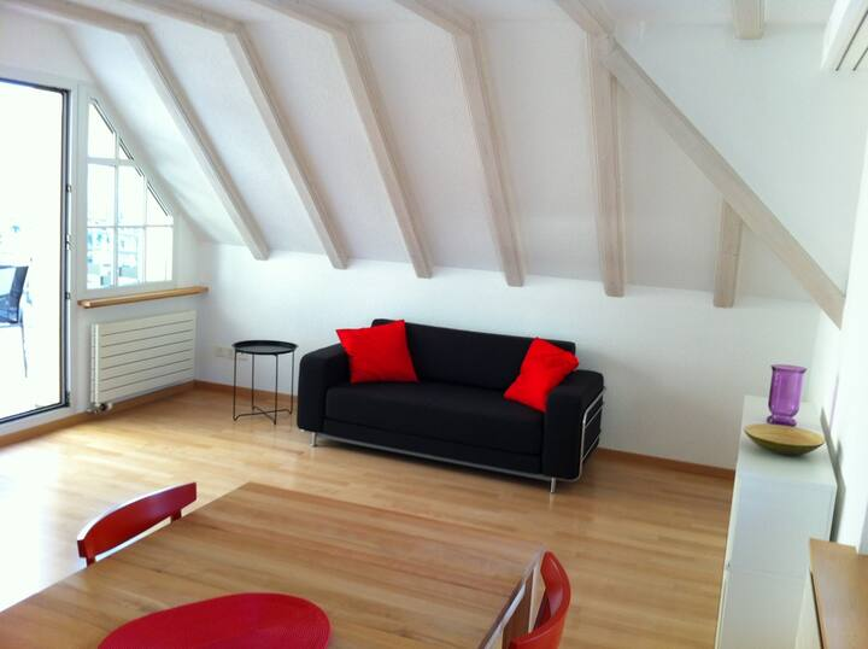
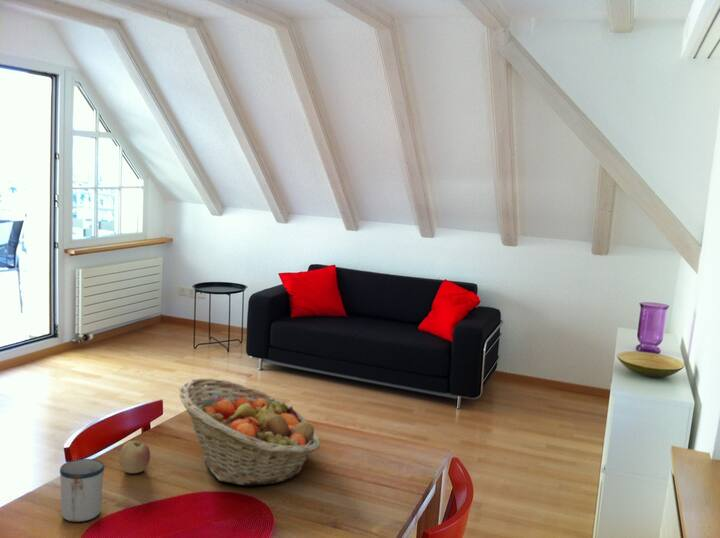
+ apple (134, 456)
+ fruit basket (249, 426)
+ mug (84, 488)
